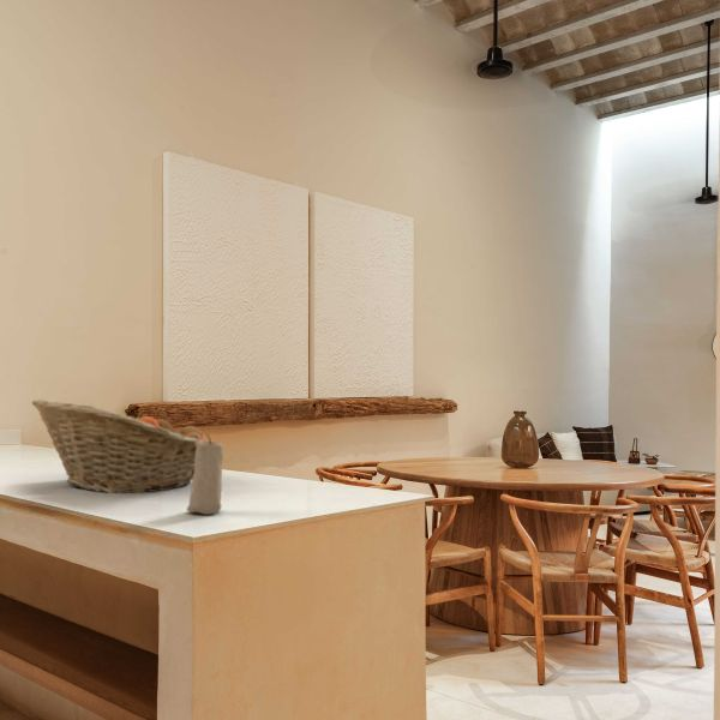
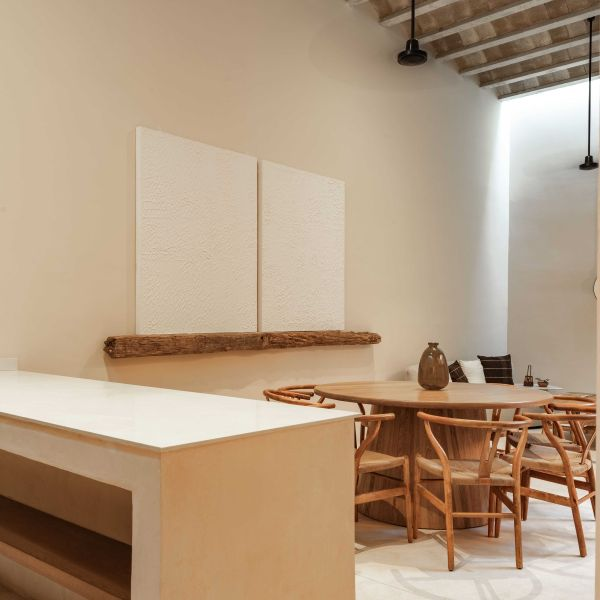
- fruit basket (121, 440)
- candle (204, 472)
